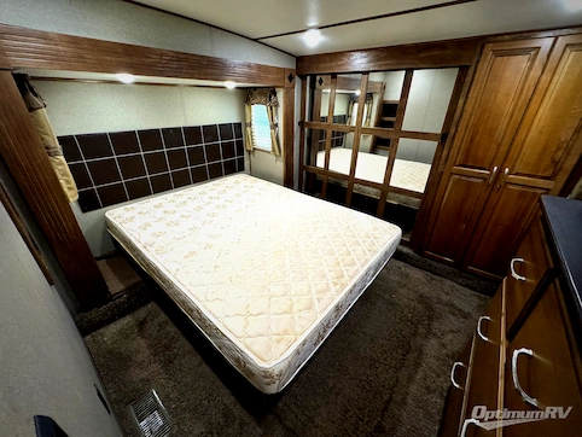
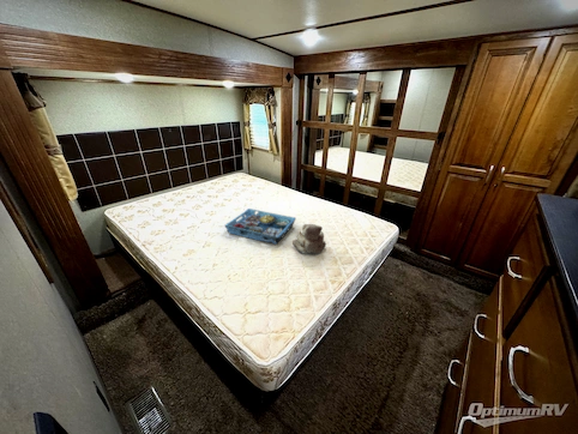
+ serving tray (261, 224)
+ teddy bear (311, 235)
